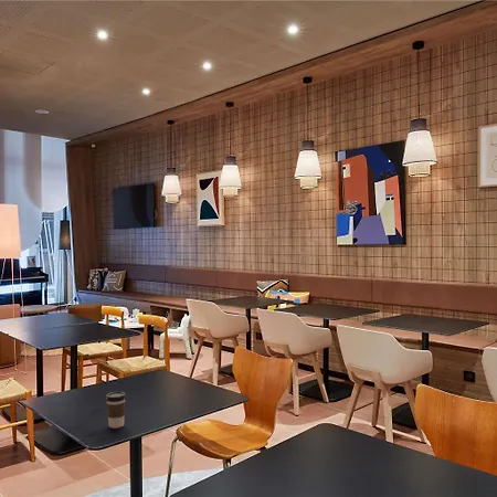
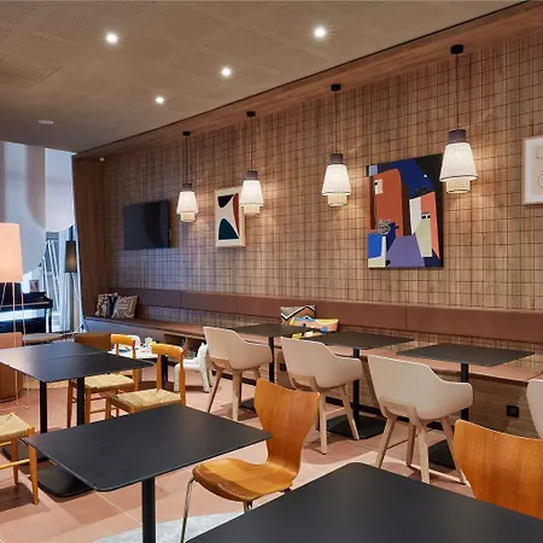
- coffee cup (116, 410)
